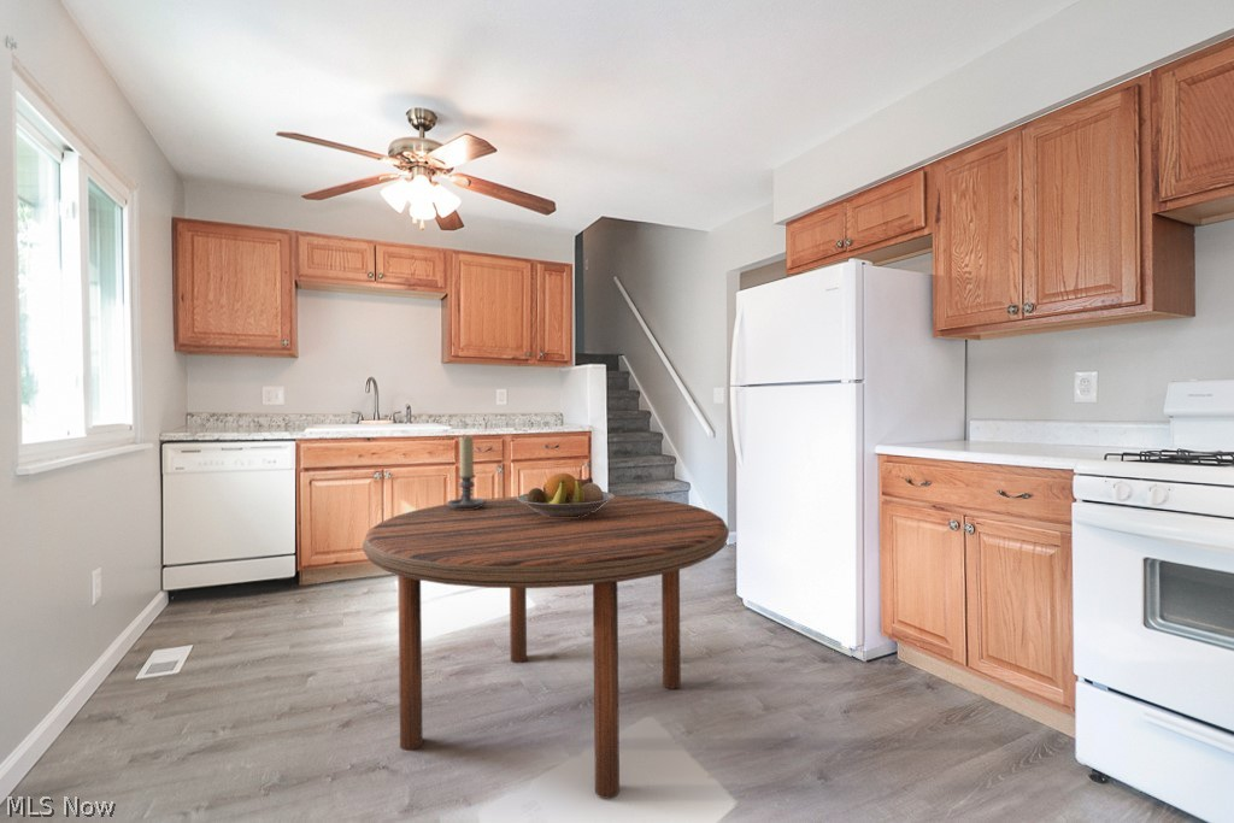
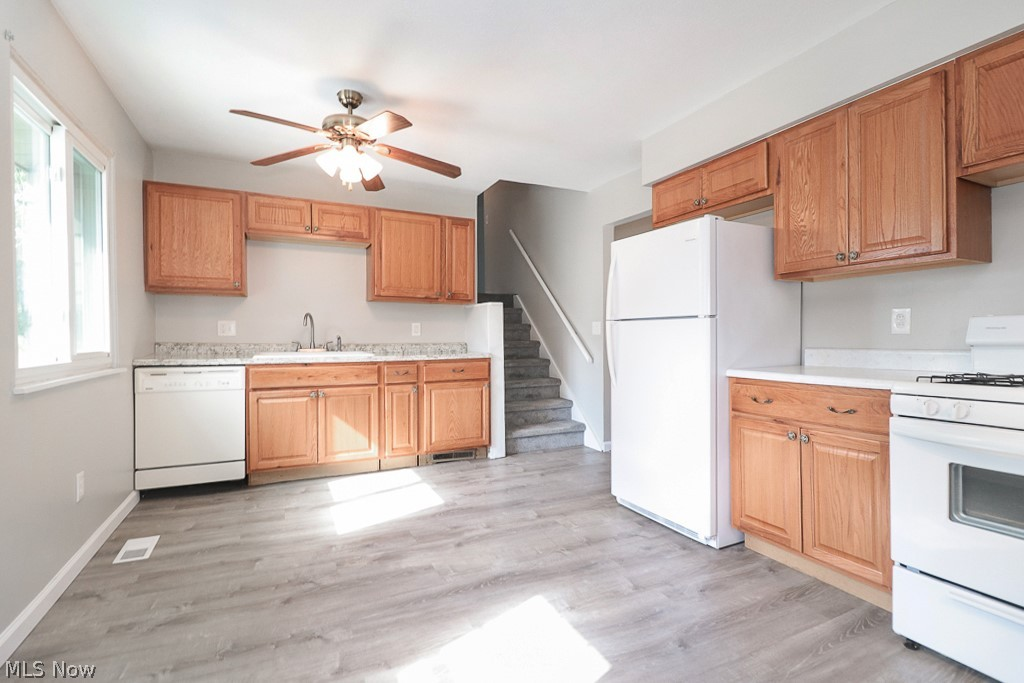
- fruit bowl (565, 492)
- candle holder (465, 470)
- dining table (525, 615)
